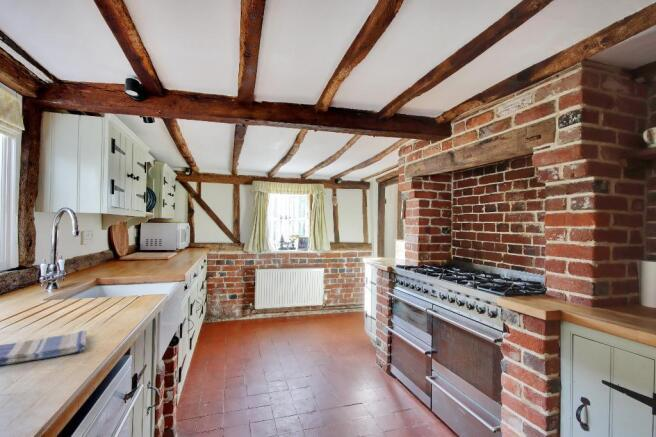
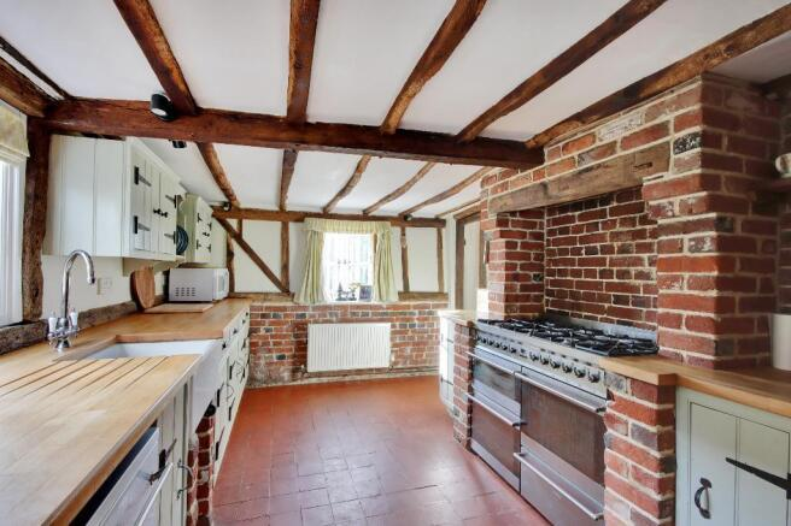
- dish towel (41, 346)
